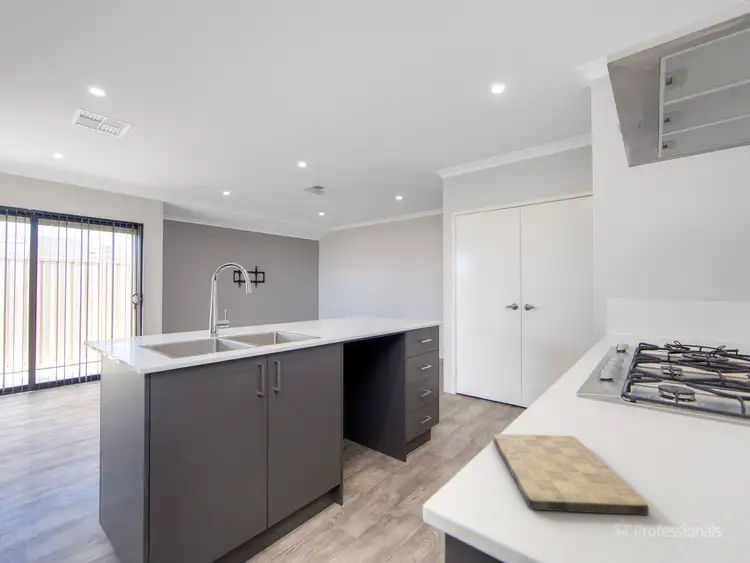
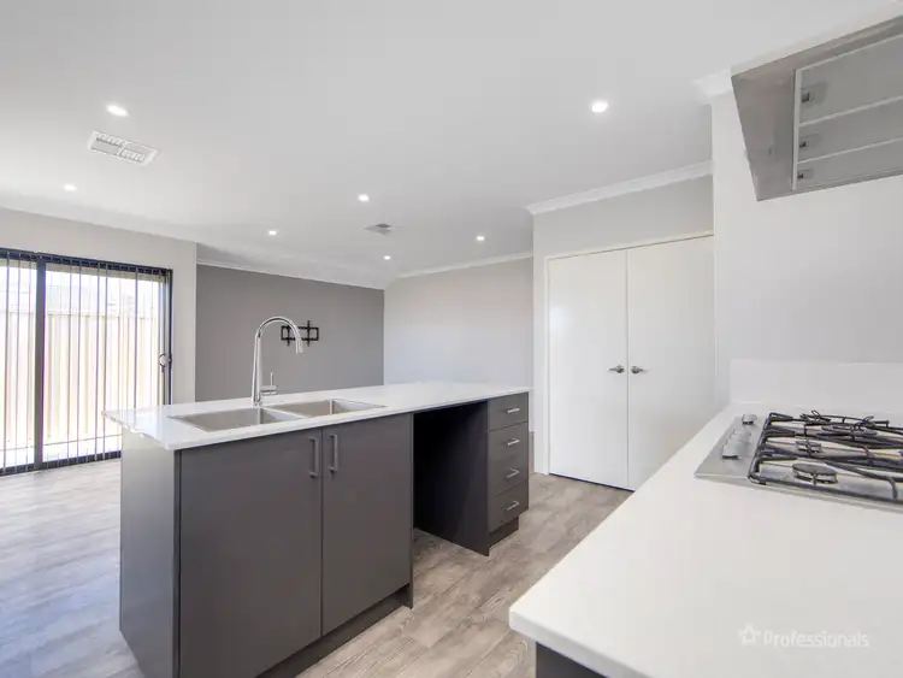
- cutting board (556, 466)
